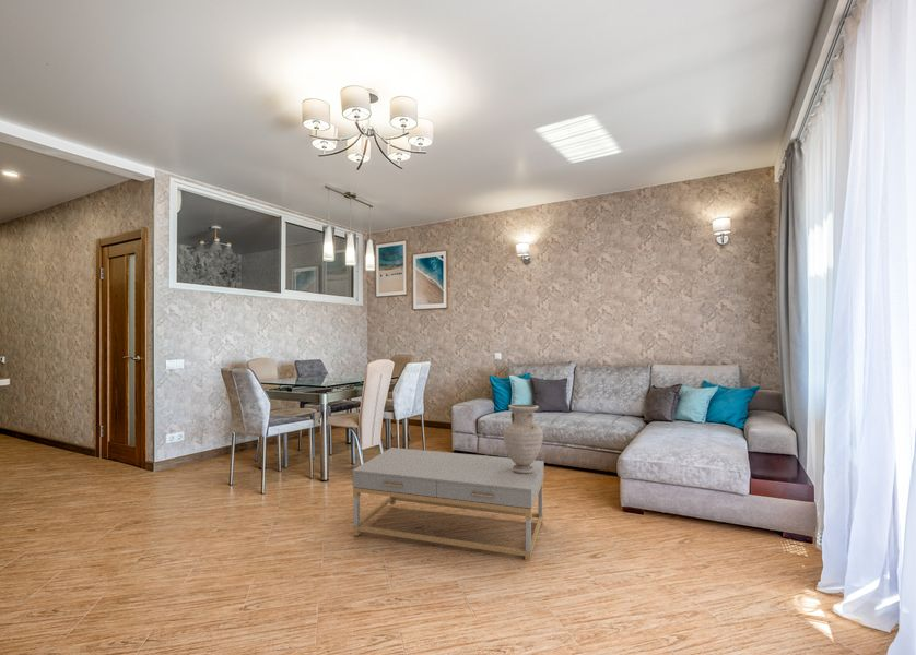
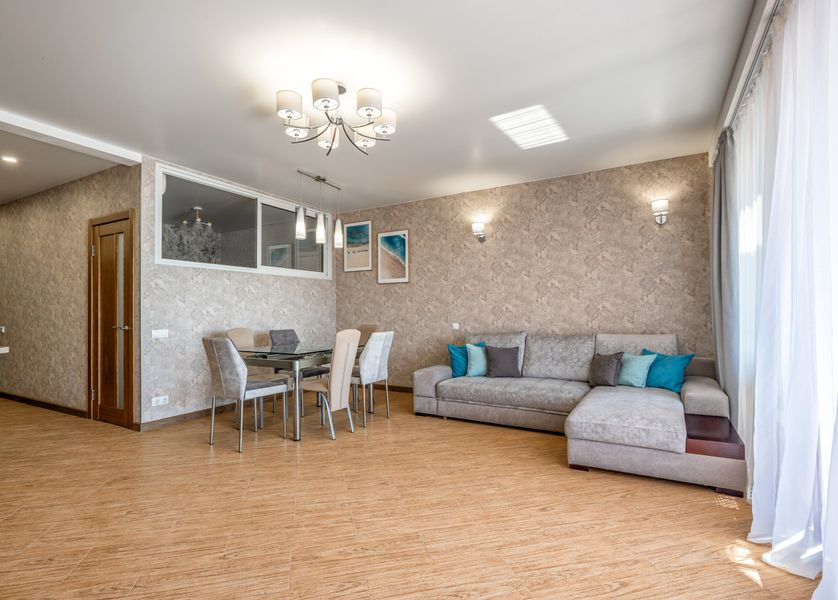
- vase (522, 438)
- coffee table (450, 497)
